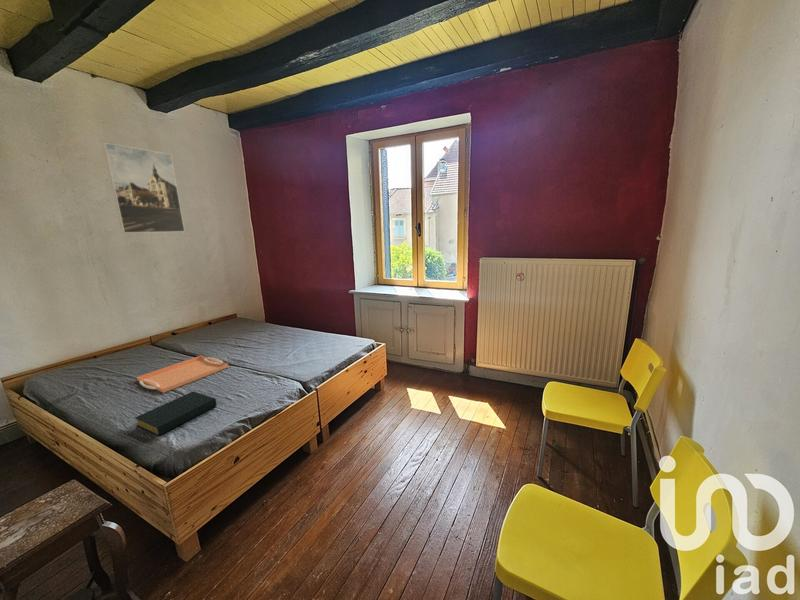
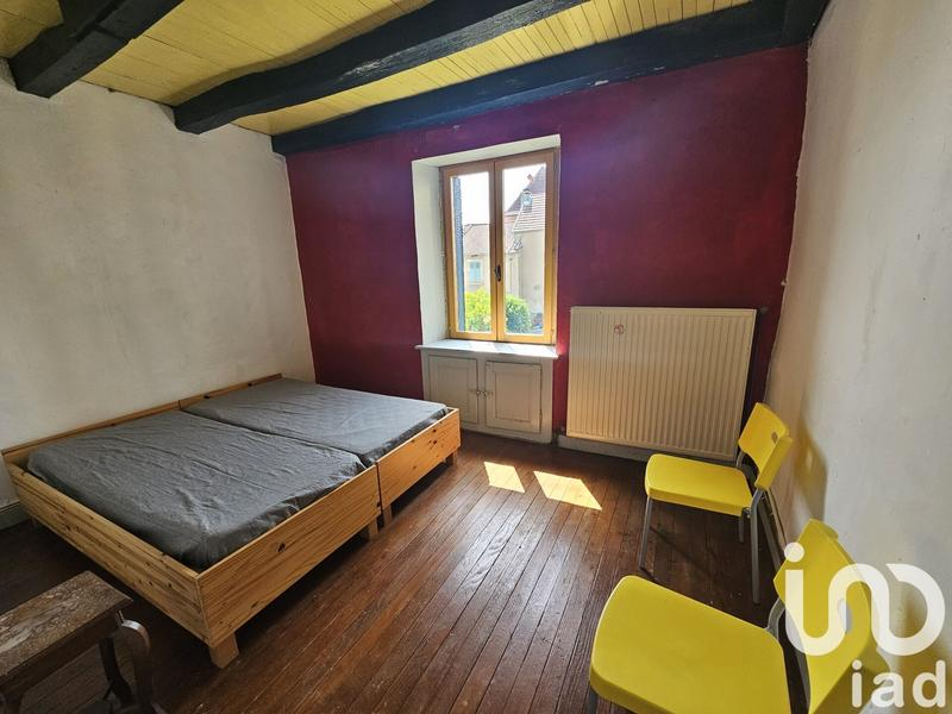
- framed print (147, 191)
- serving tray (184, 371)
- hardback book (177, 411)
